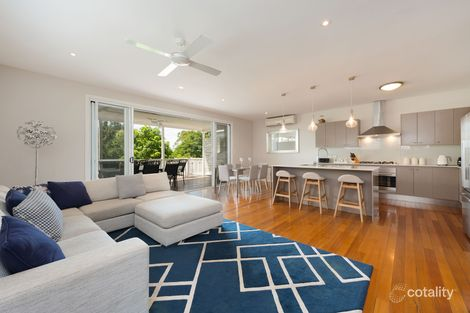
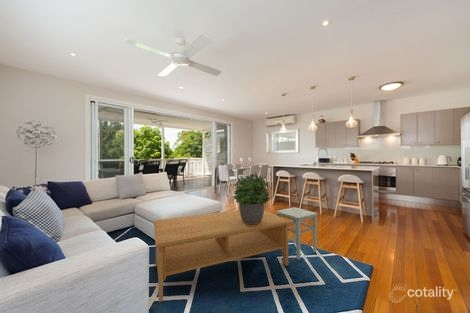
+ potted plant (251, 196)
+ coffee table (221, 242)
+ stool (296, 231)
